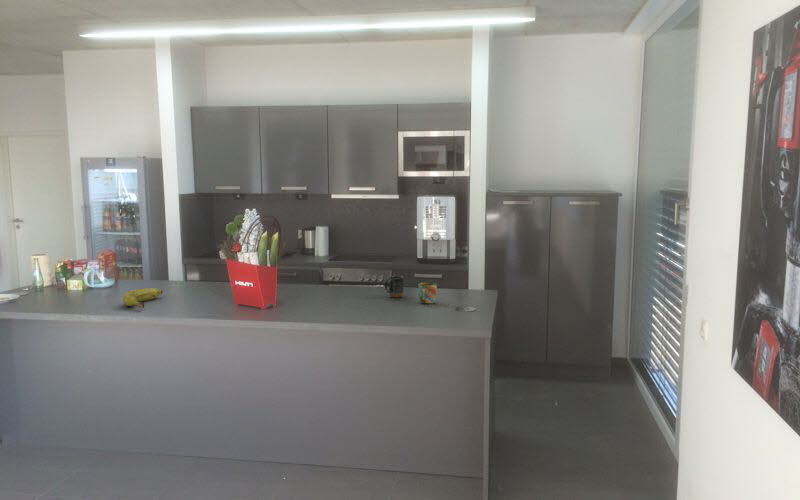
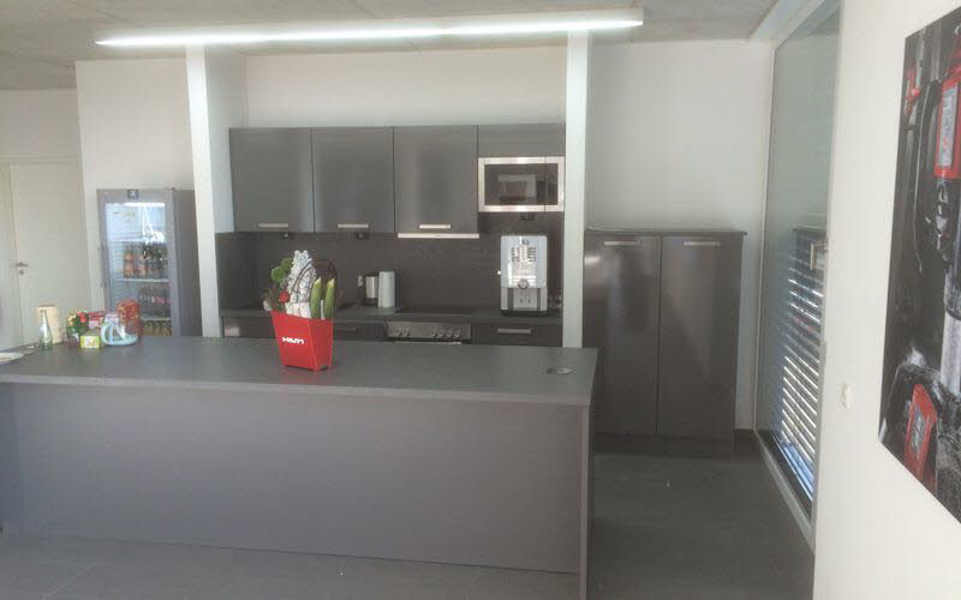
- banana (147, 296)
- mug (426, 293)
- mug (393, 285)
